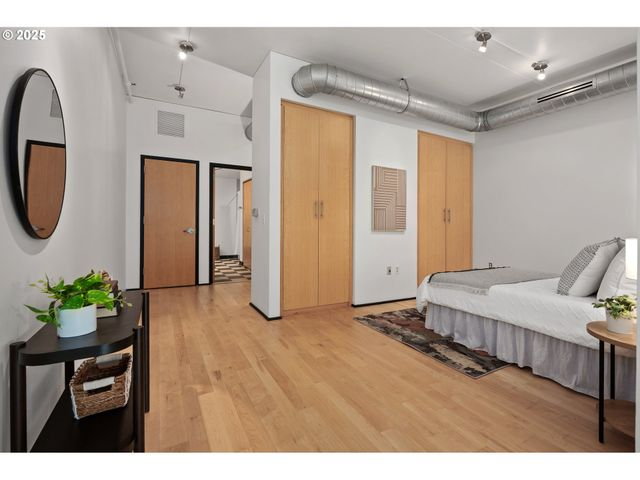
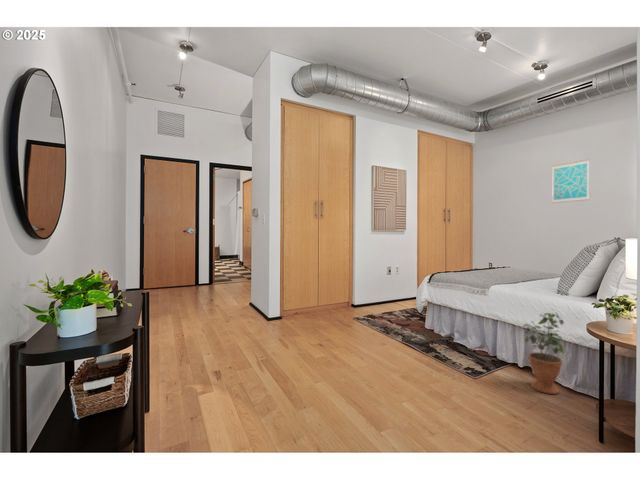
+ wall art (569, 182)
+ potted plant (543, 348)
